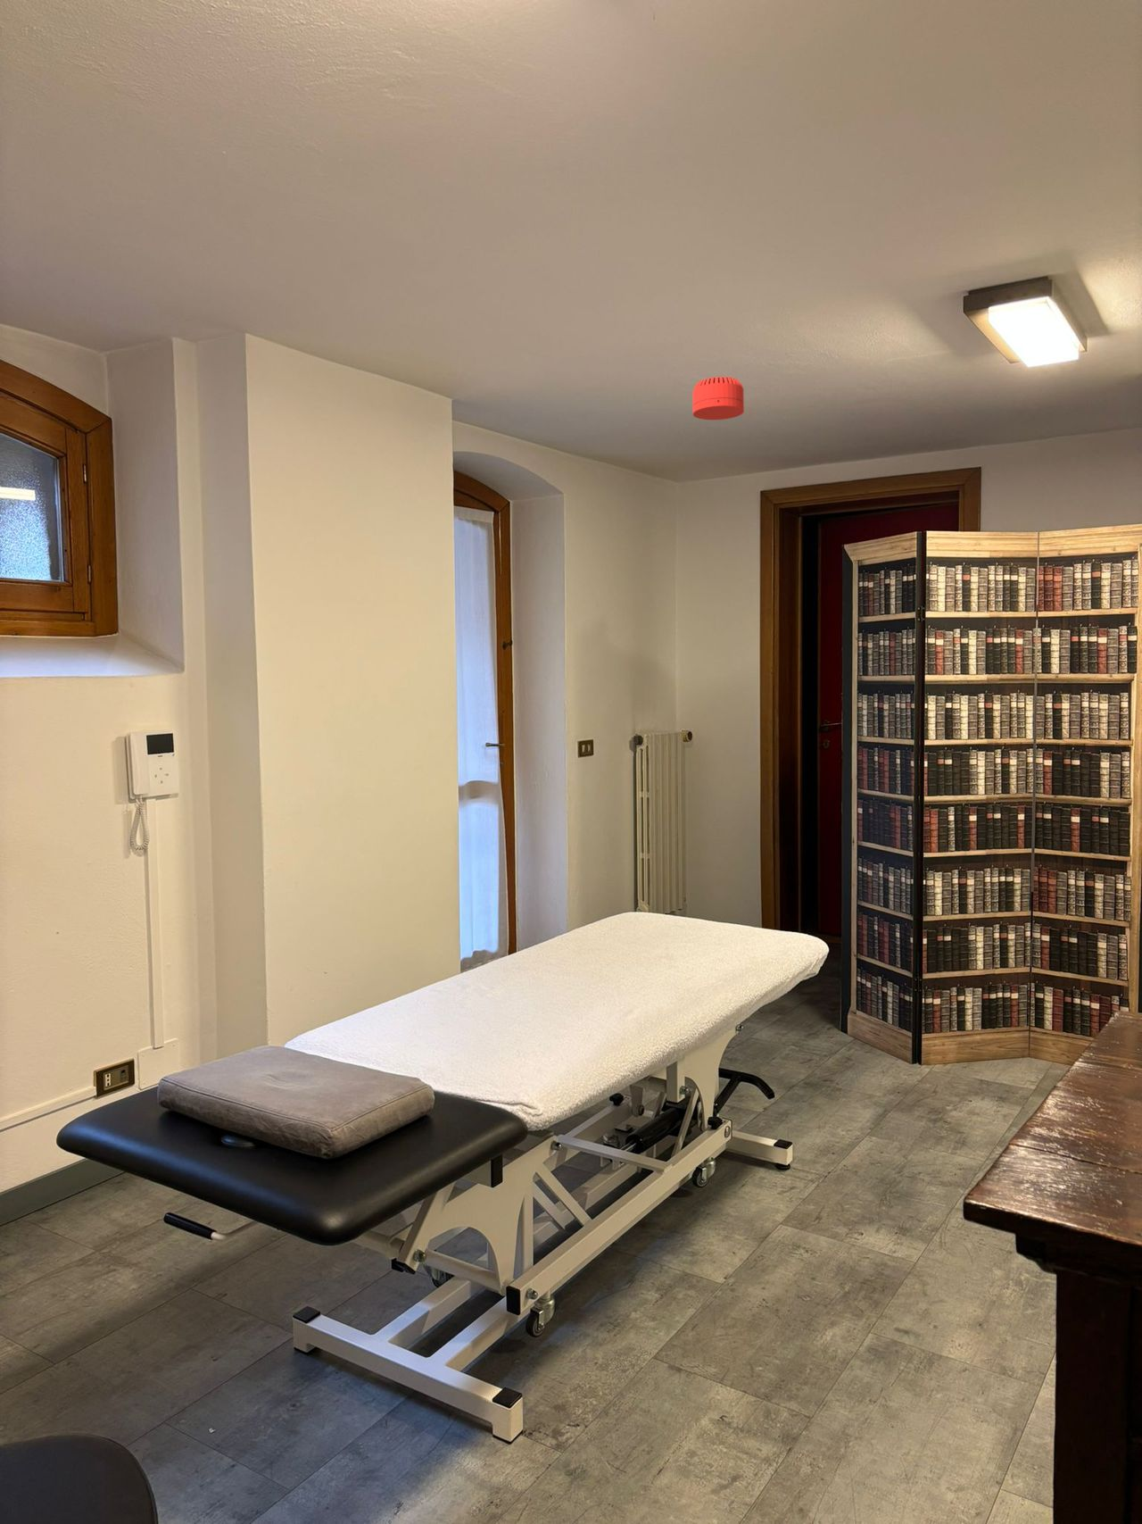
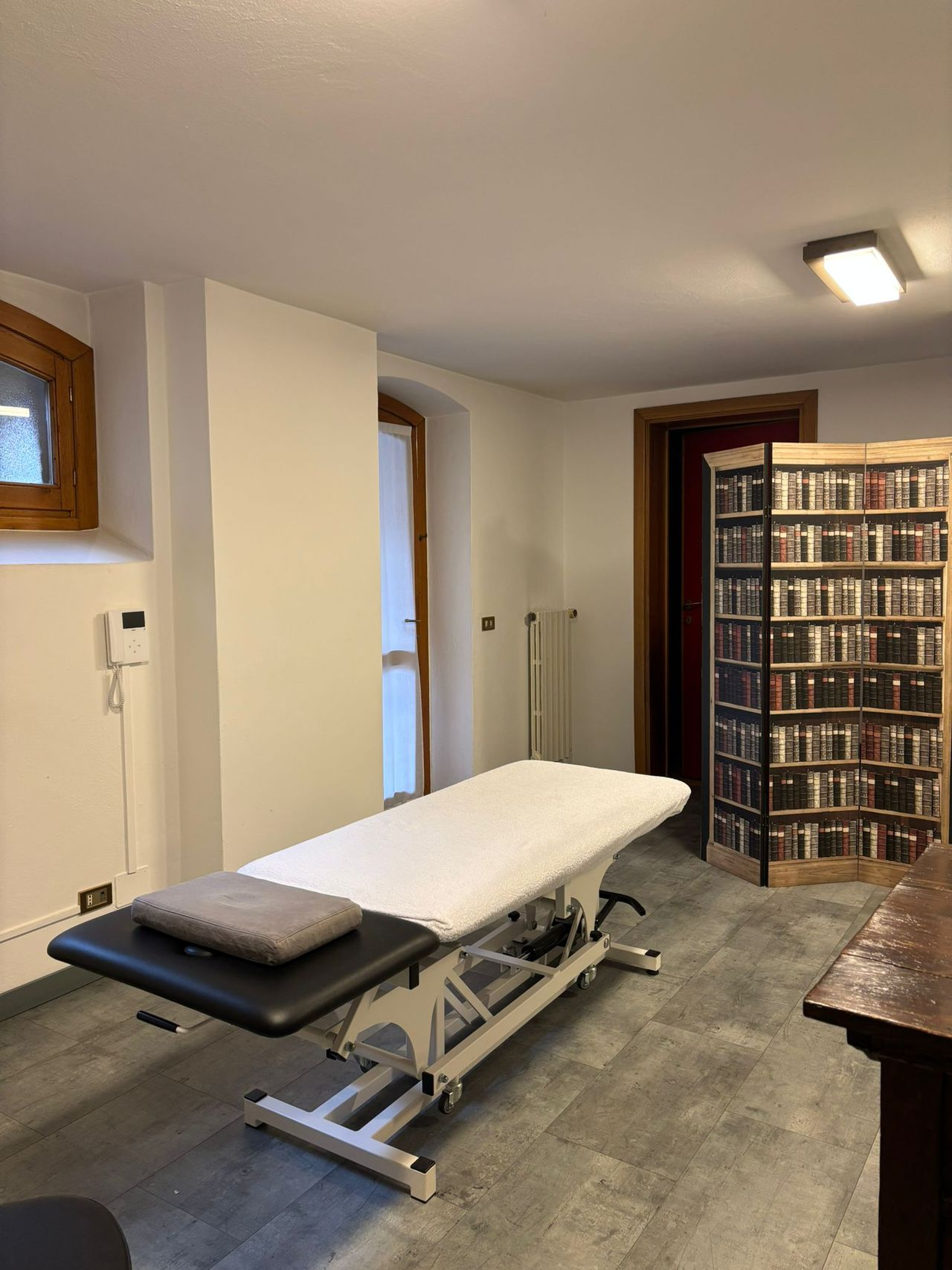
- smoke detector (717, 397)
